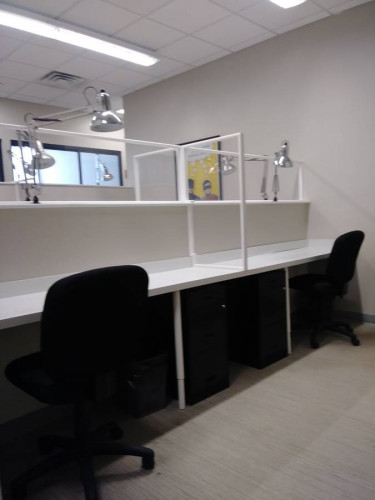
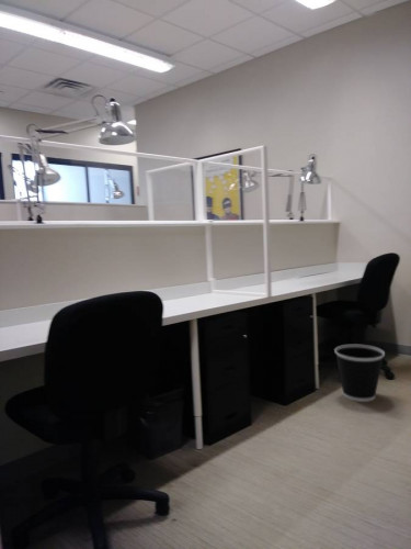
+ wastebasket (358, 373)
